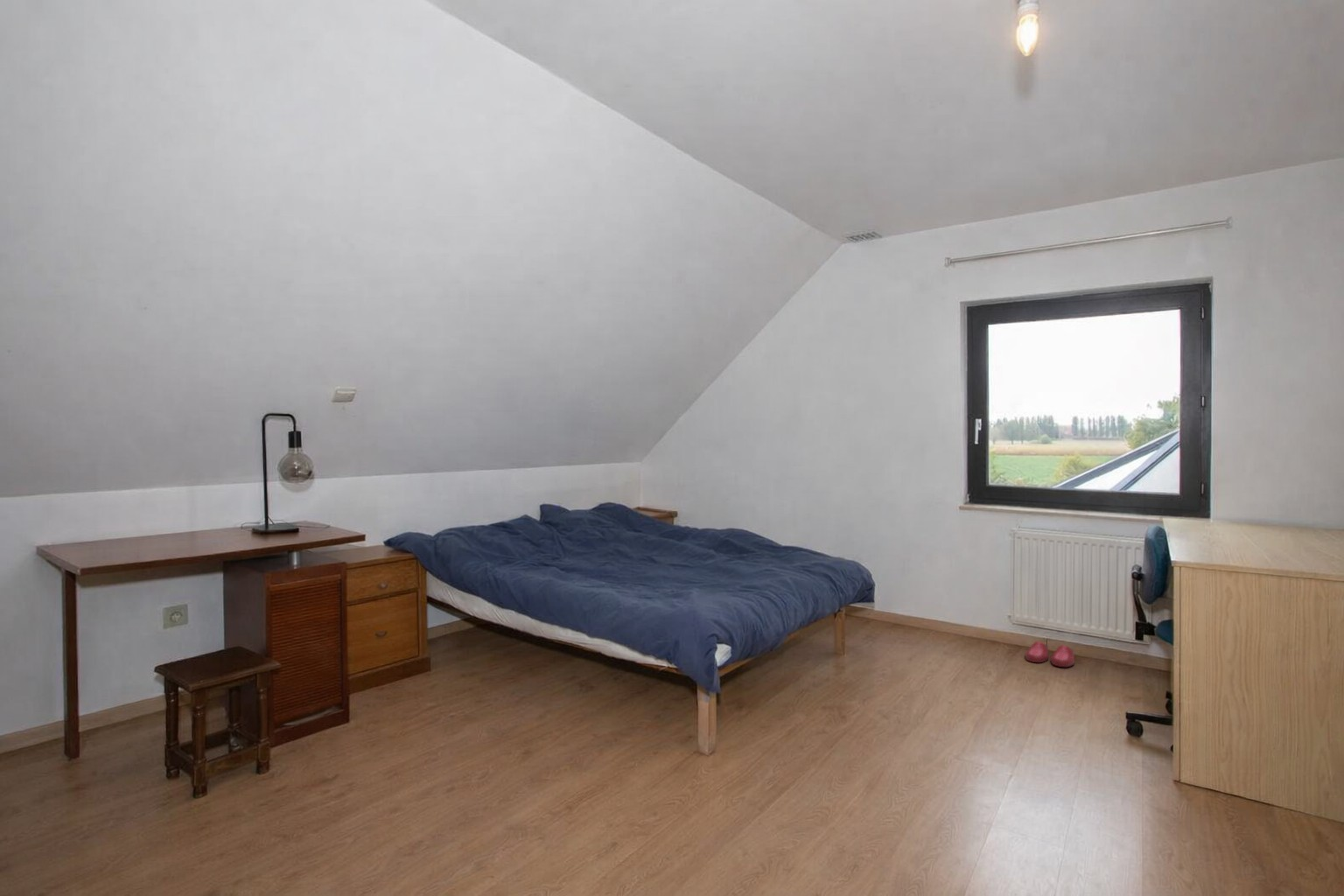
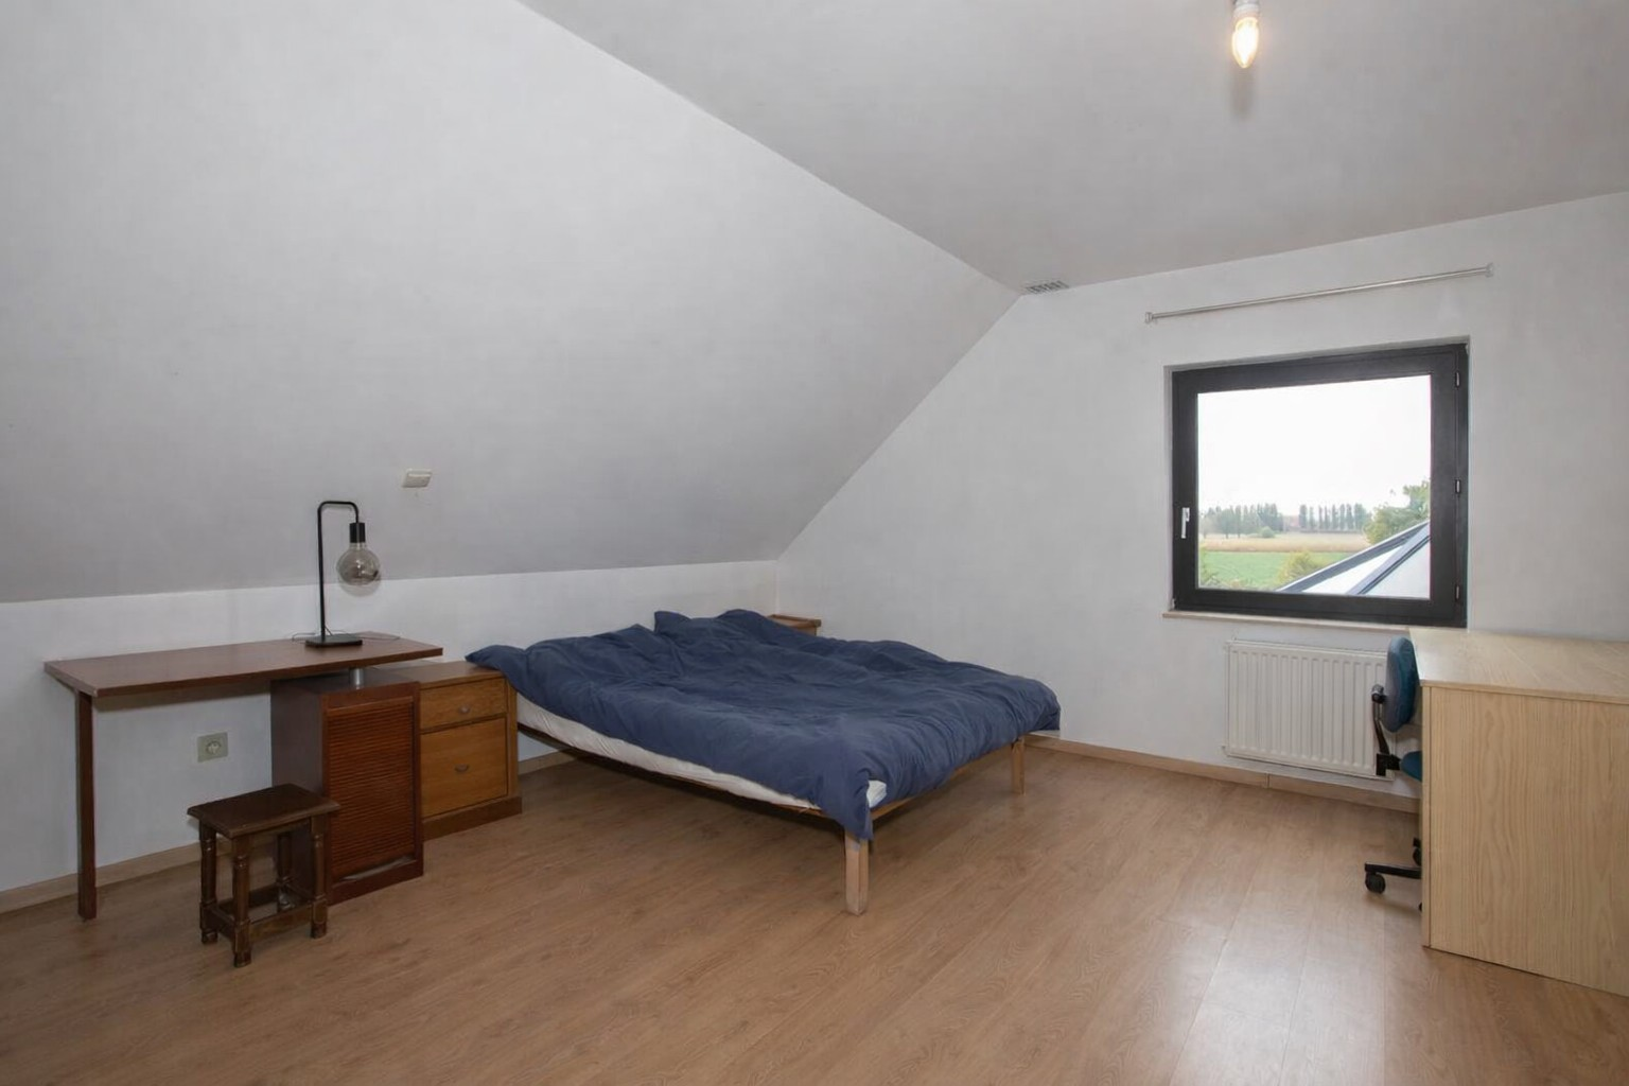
- slippers (1047, 651)
